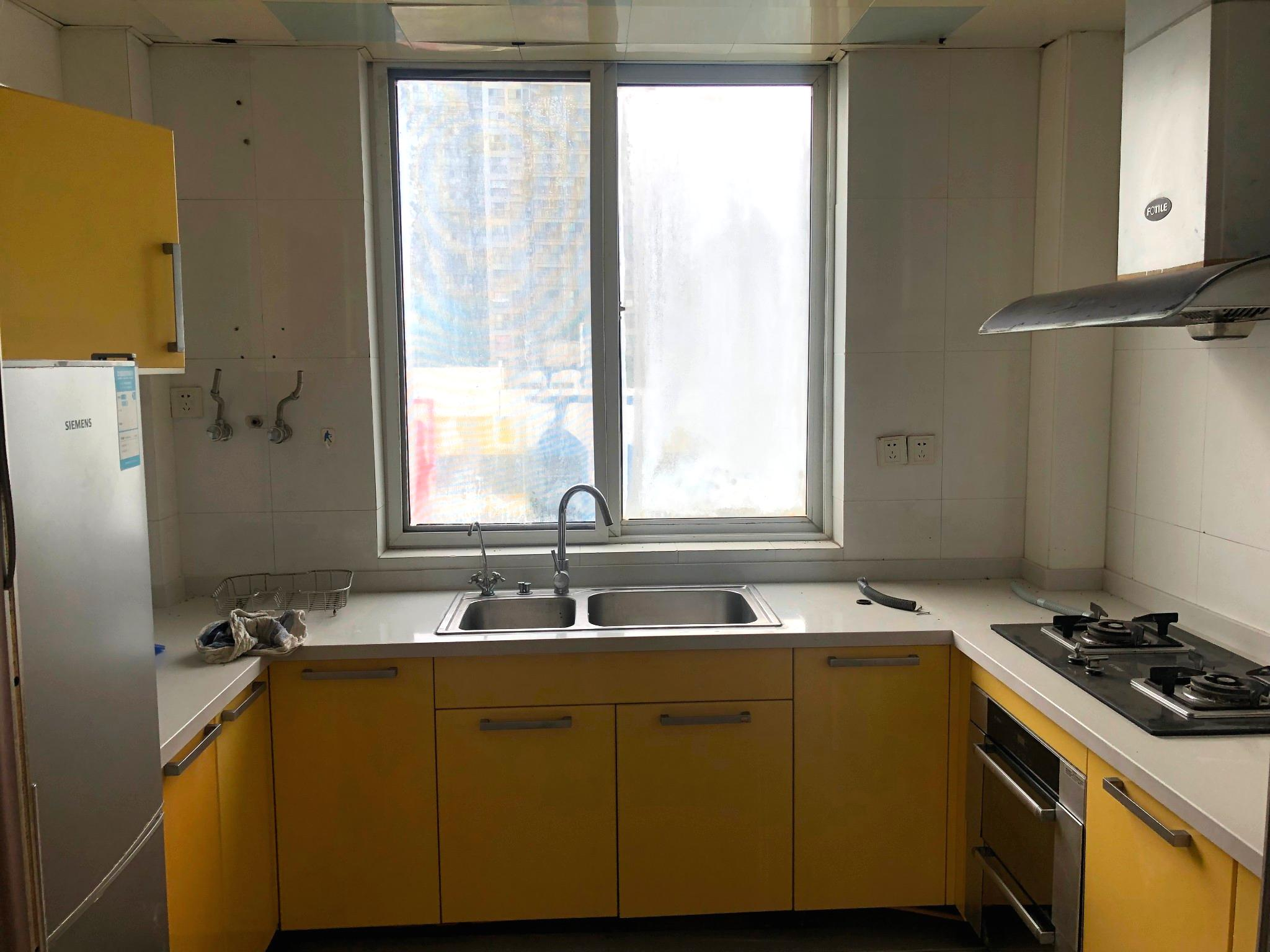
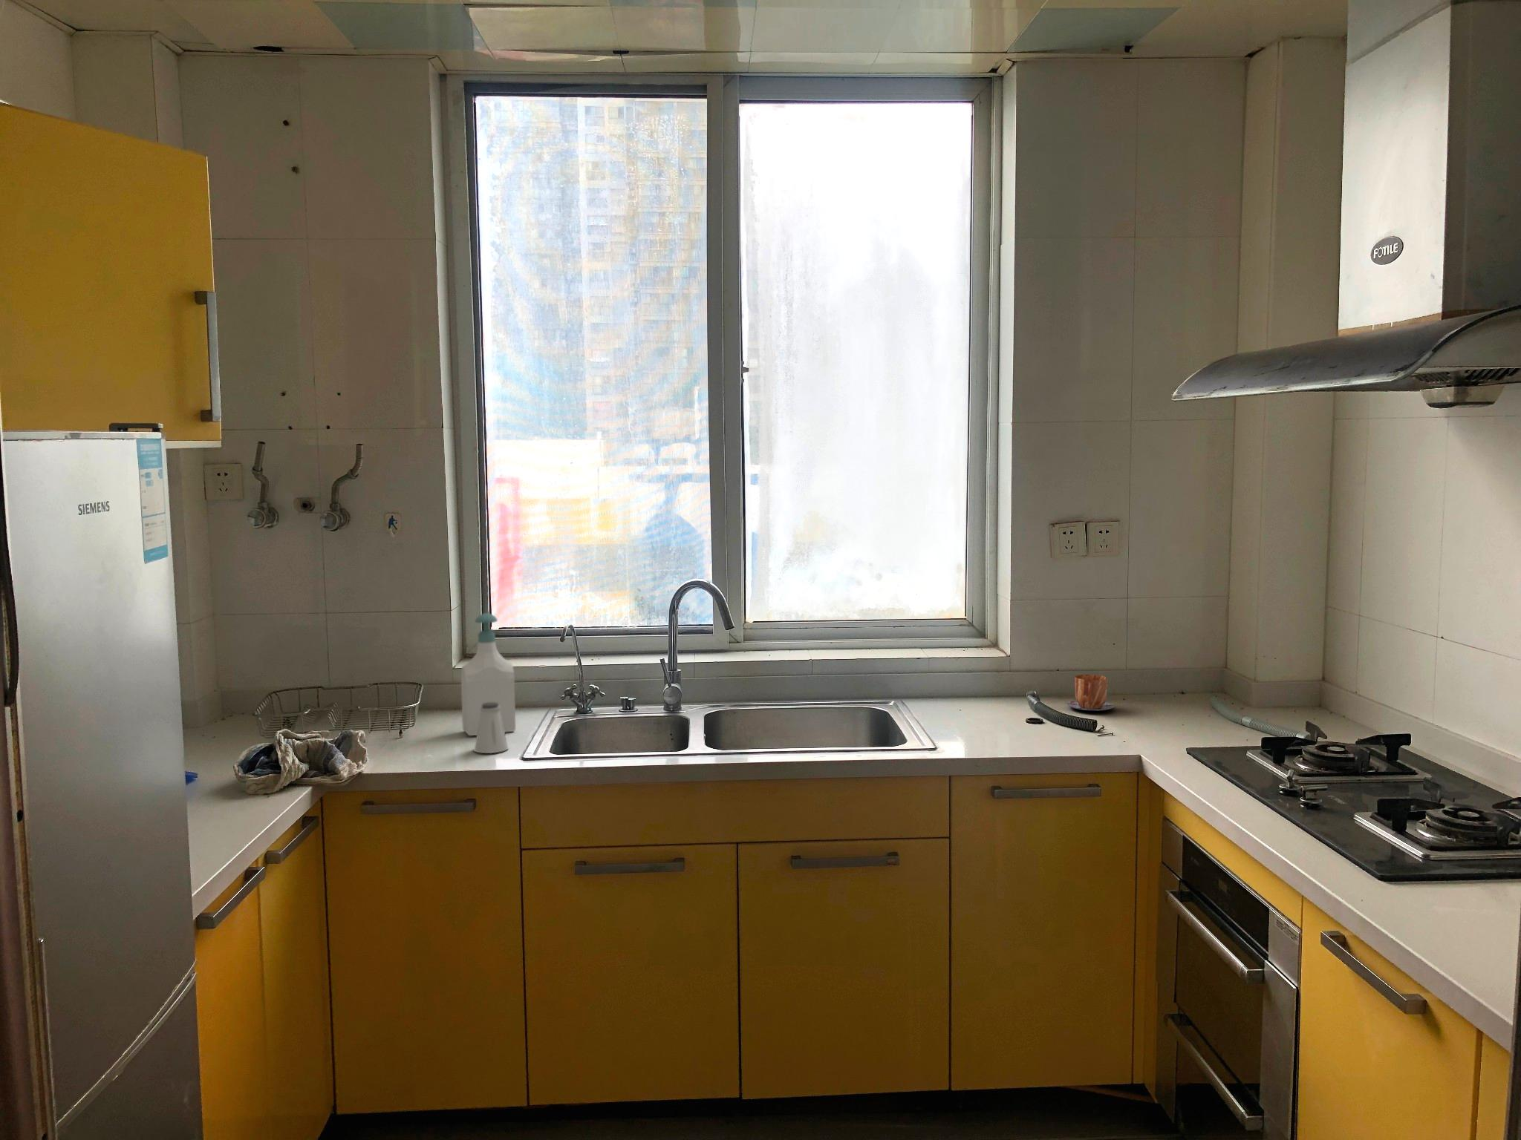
+ soap bottle (486, 672)
+ saltshaker (490, 726)
+ mug (1090, 692)
